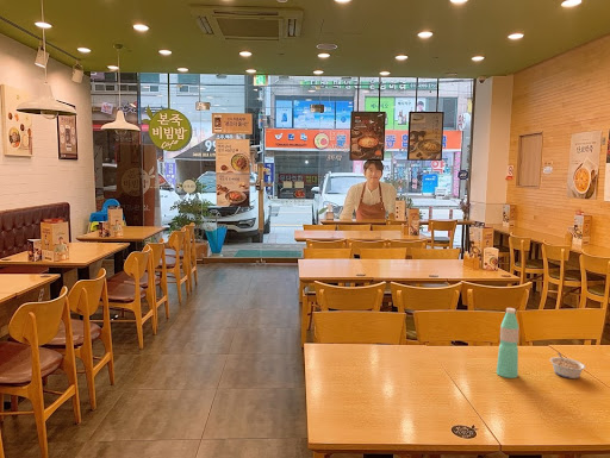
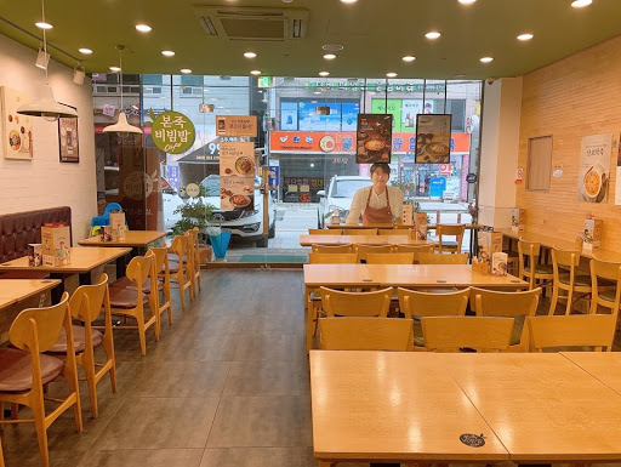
- legume (565, 366)
- water bottle (509, 341)
